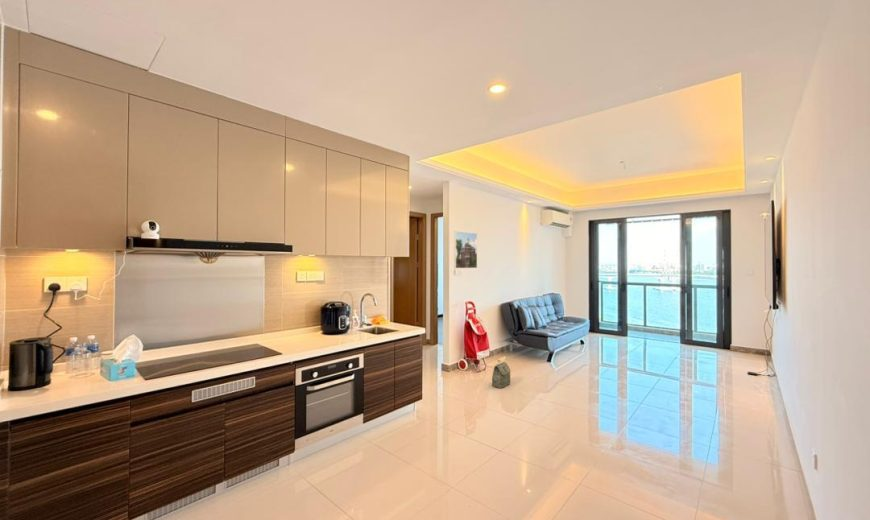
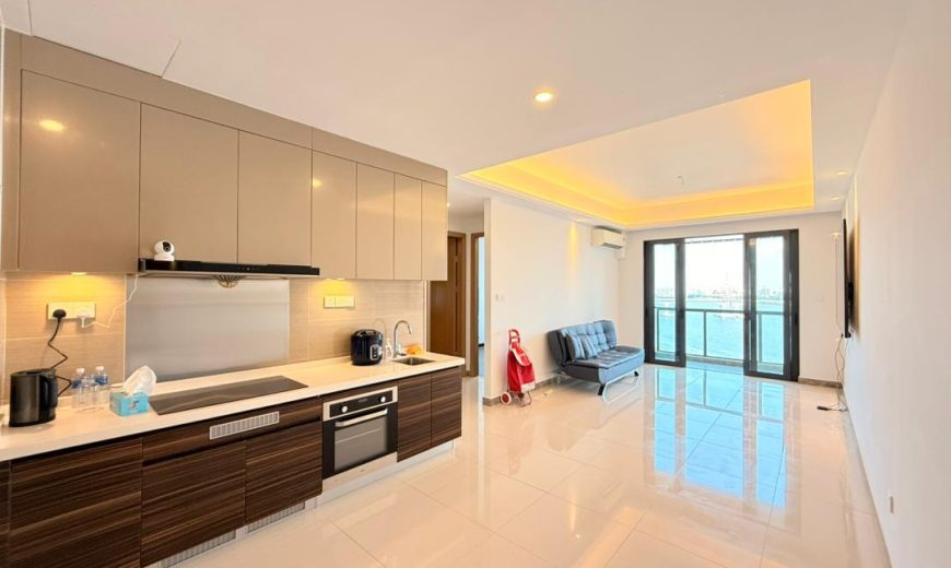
- bag (501, 374)
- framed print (465, 250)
